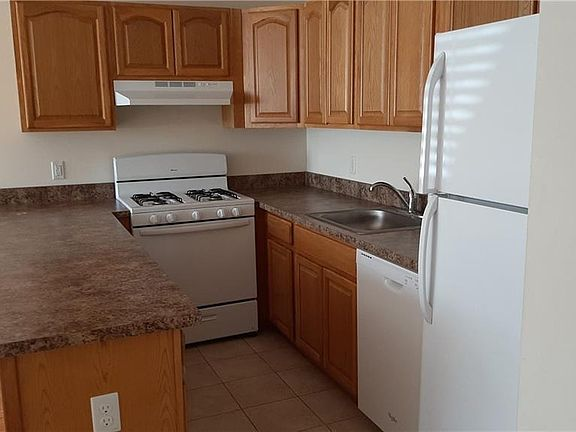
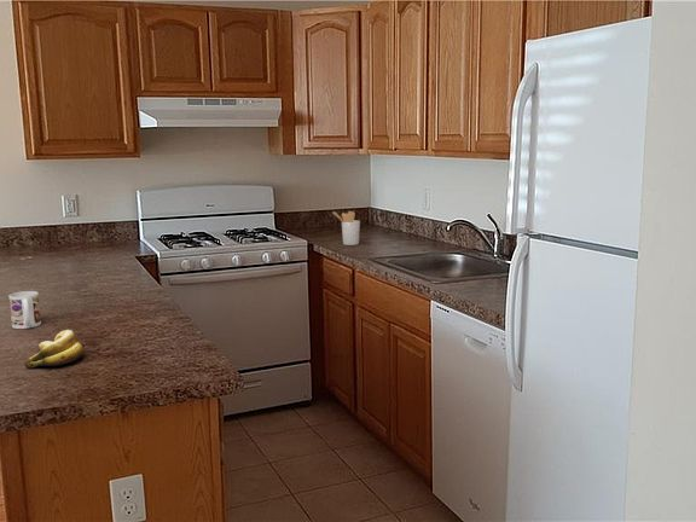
+ utensil holder (346, 227)
+ mug (25, 311)
+ banana (48, 346)
